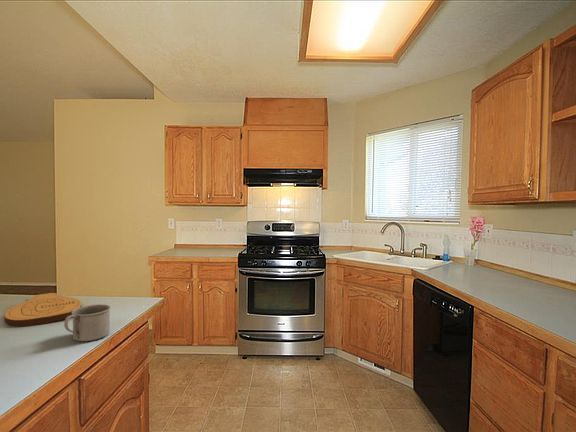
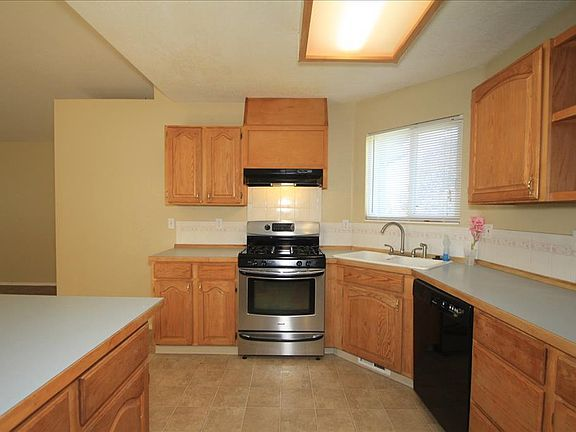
- key chain (45, 303)
- mug (89, 322)
